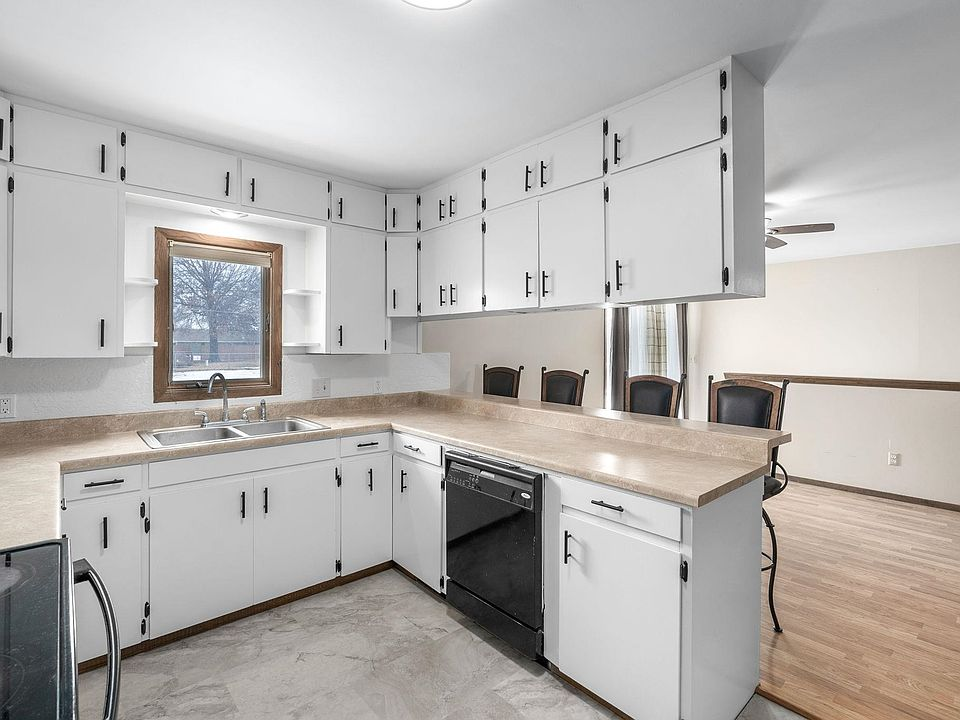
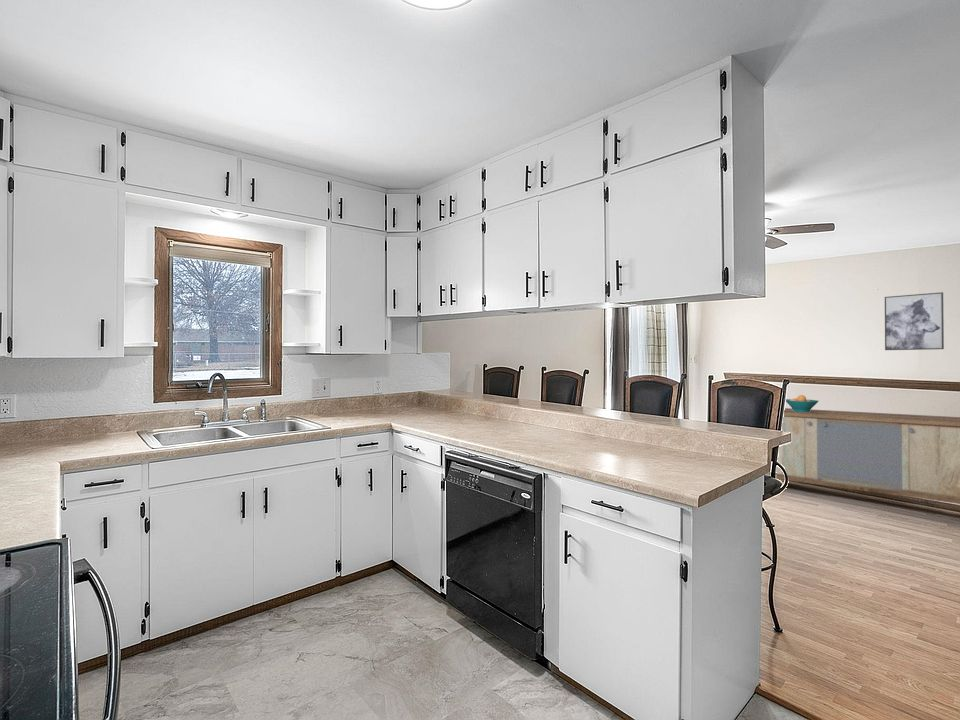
+ fruit bowl (801, 403)
+ sideboard (861, 457)
+ wall art (913, 322)
